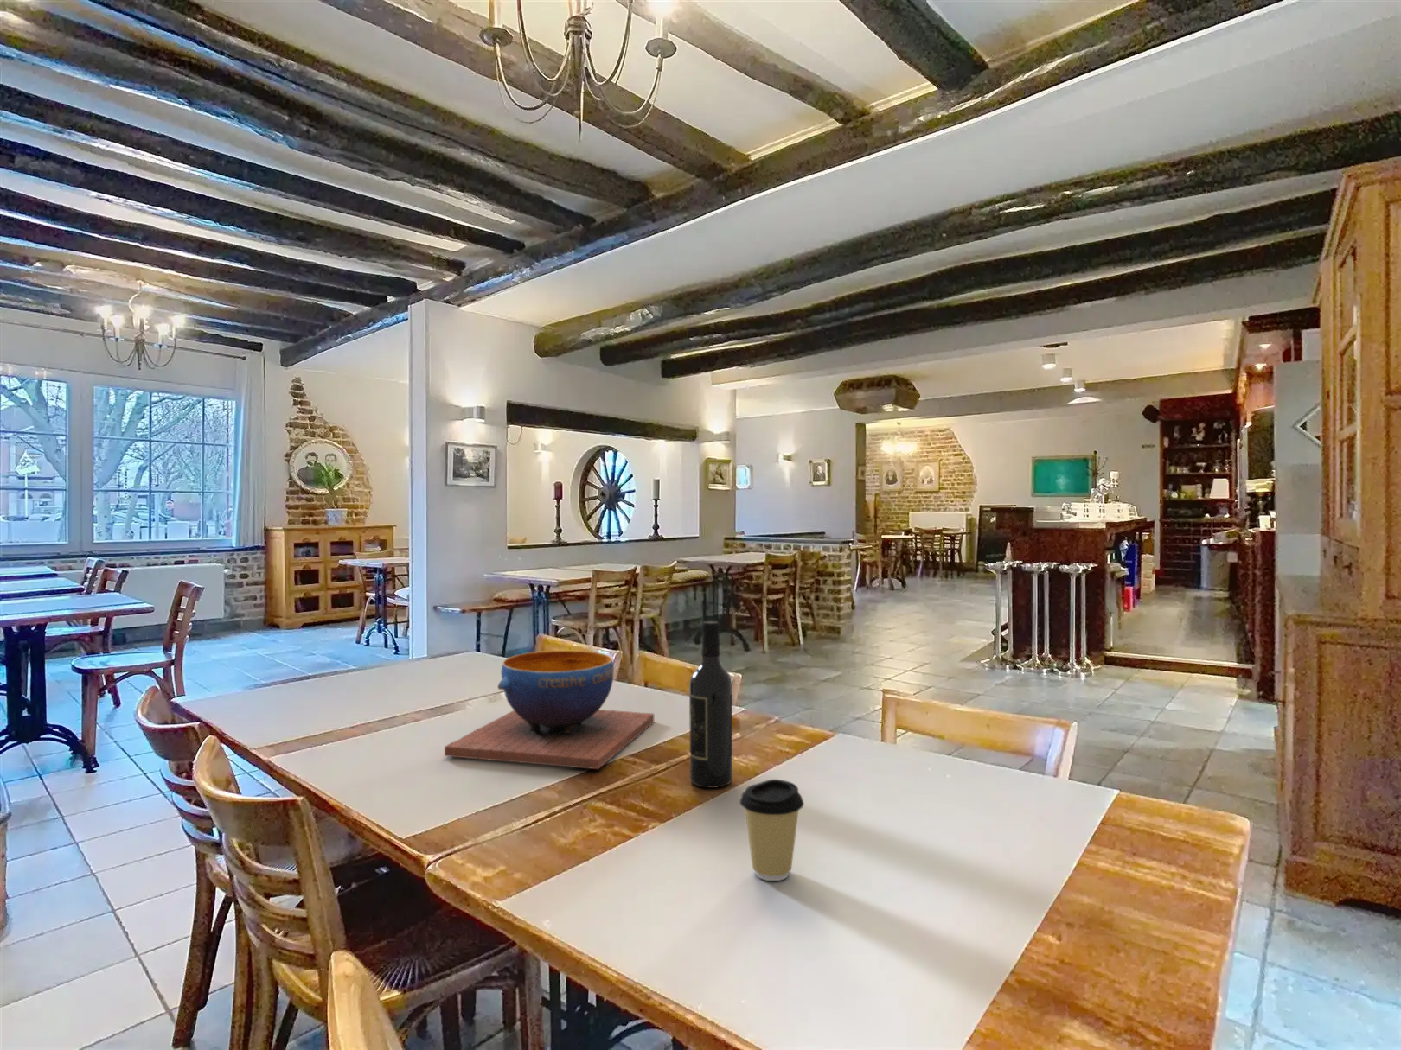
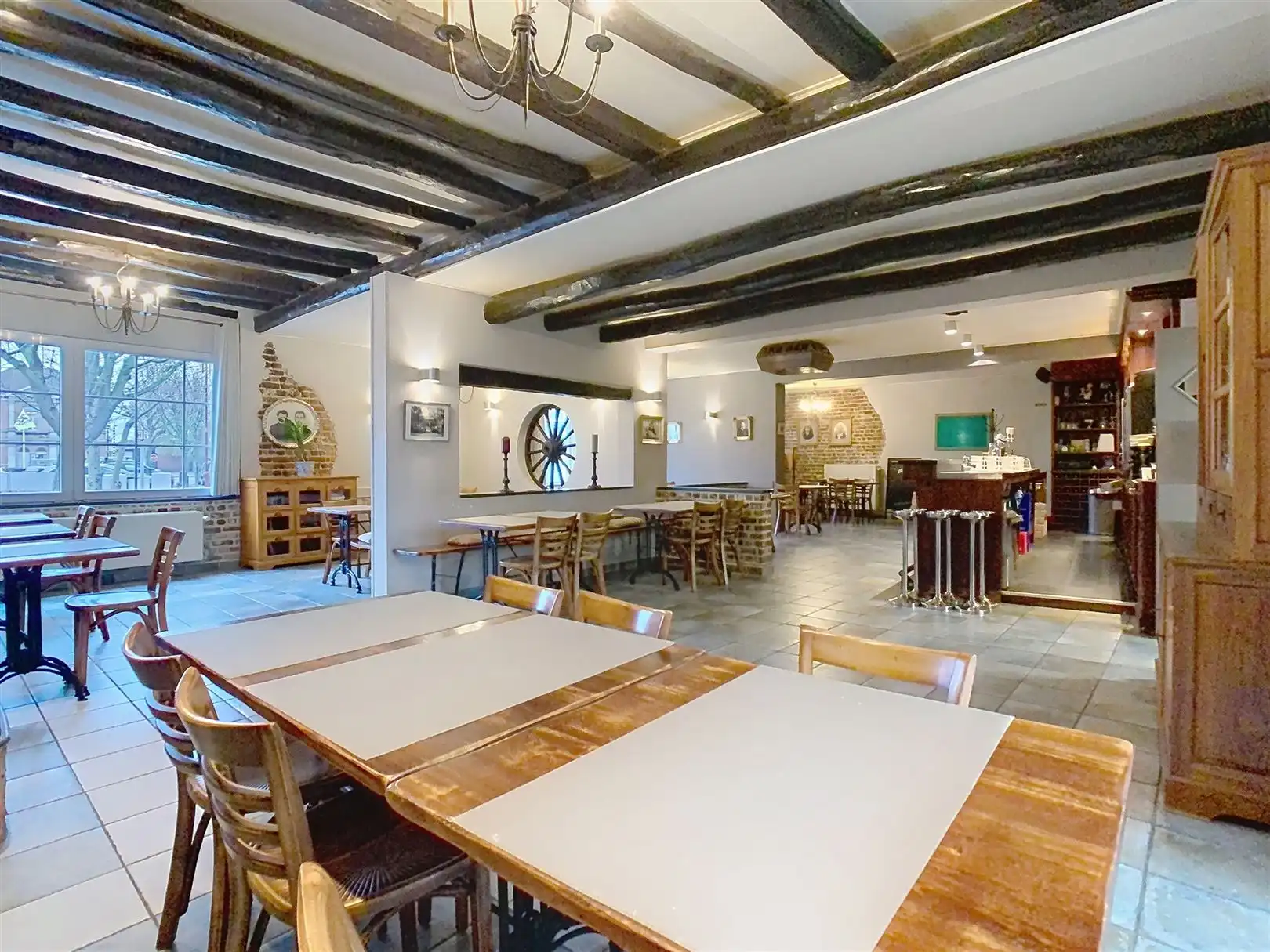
- wine bottle (710, 701)
- coffee cup (771, 829)
- decorative bowl (557, 698)
